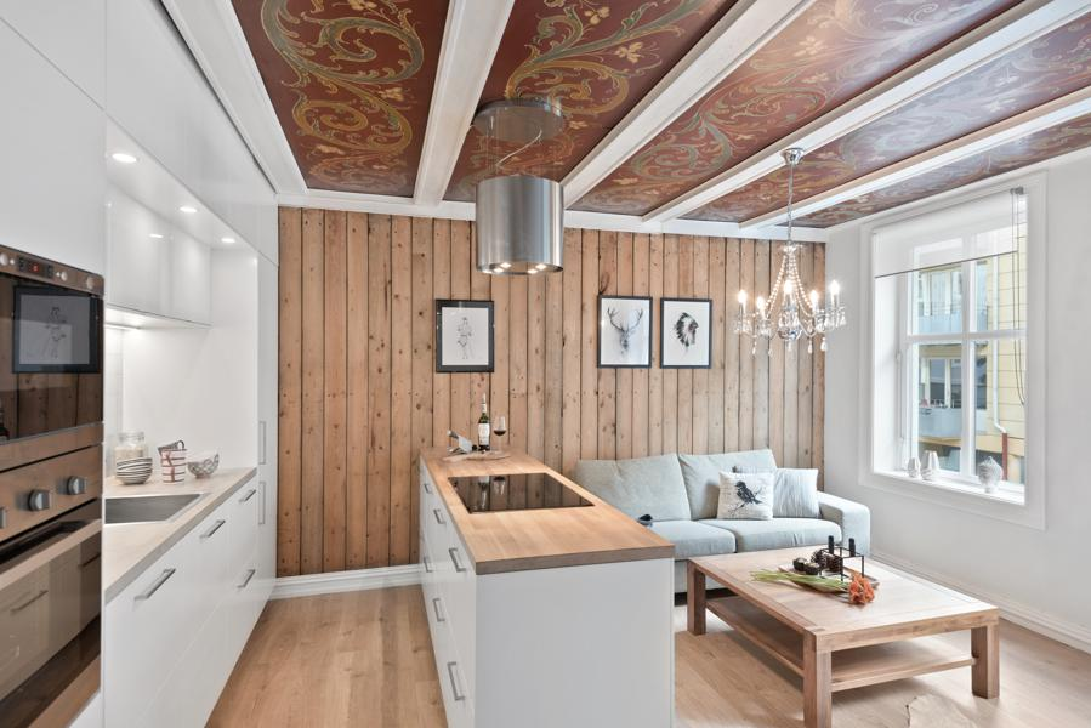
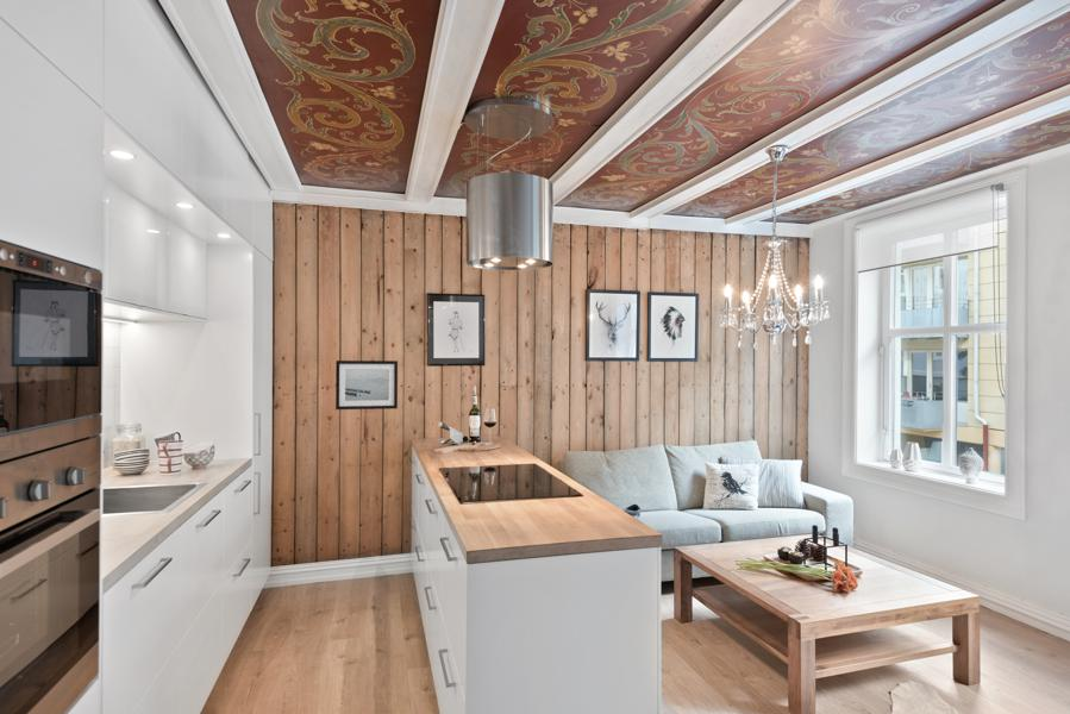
+ wall art (367, 384)
